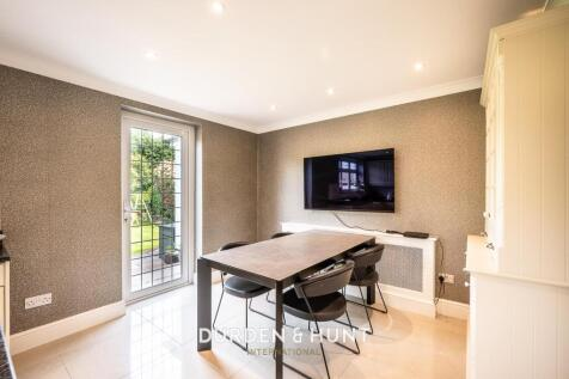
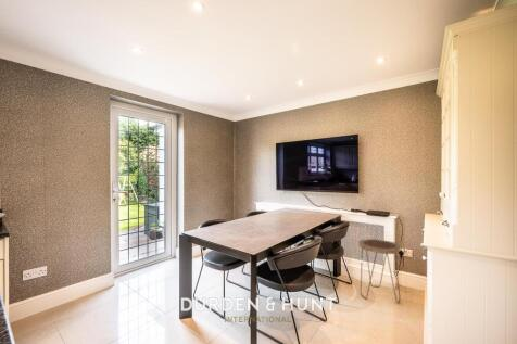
+ side table (382, 269)
